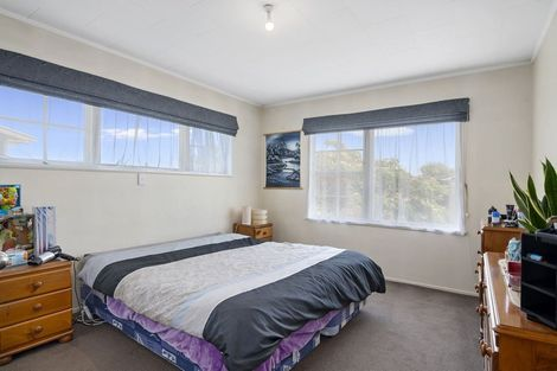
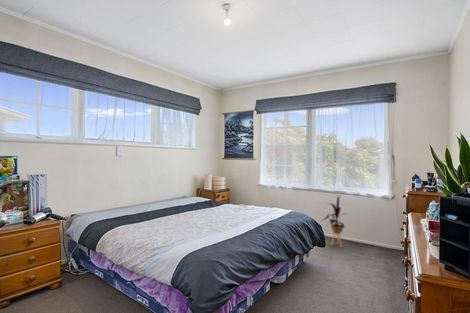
+ house plant (334, 219)
